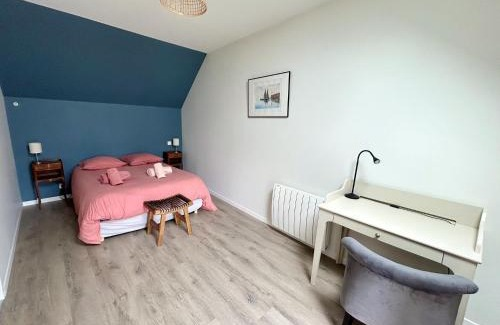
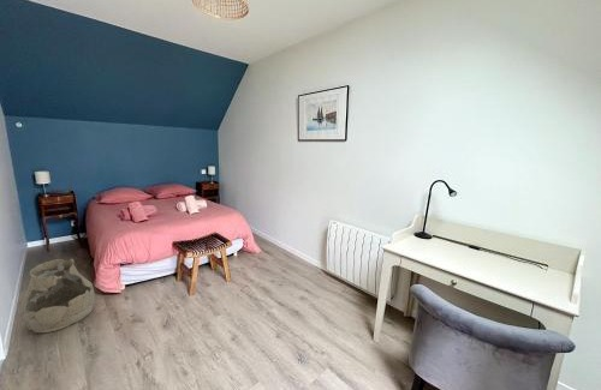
+ bag (59, 290)
